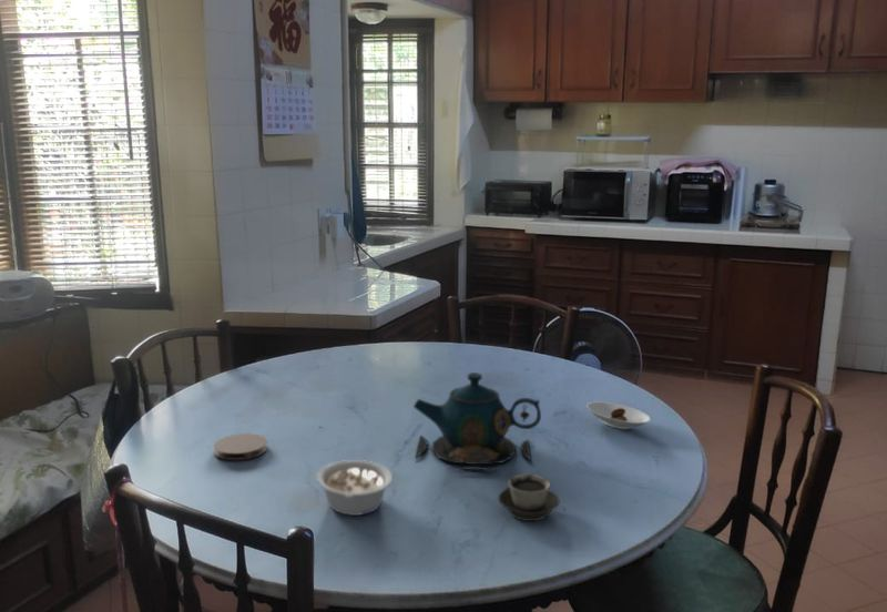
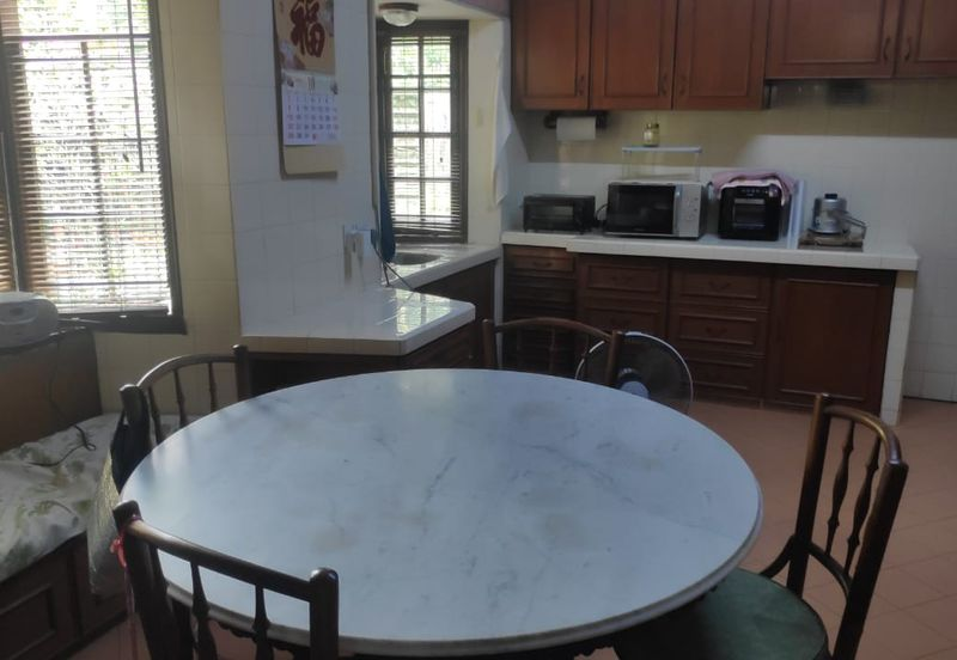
- coaster (241, 446)
- teapot (477, 411)
- cup (528, 497)
- saucer (616, 416)
- legume (356, 488)
